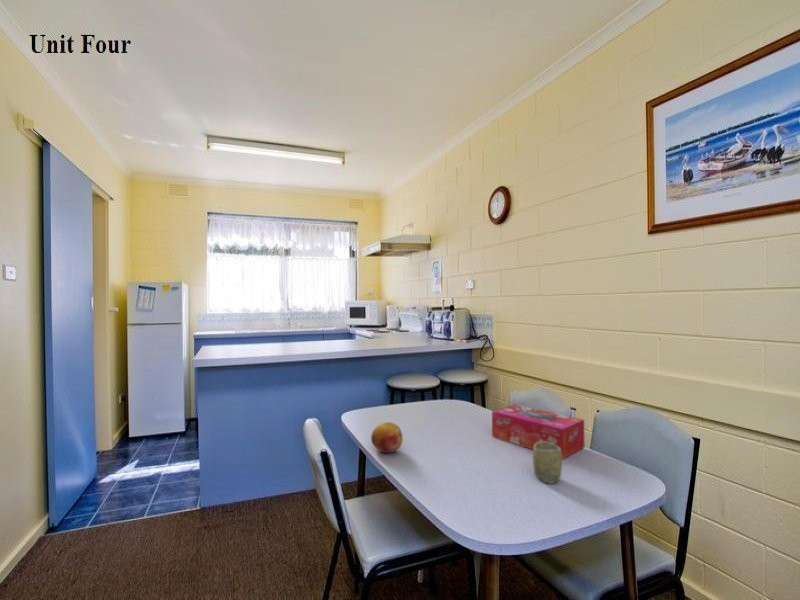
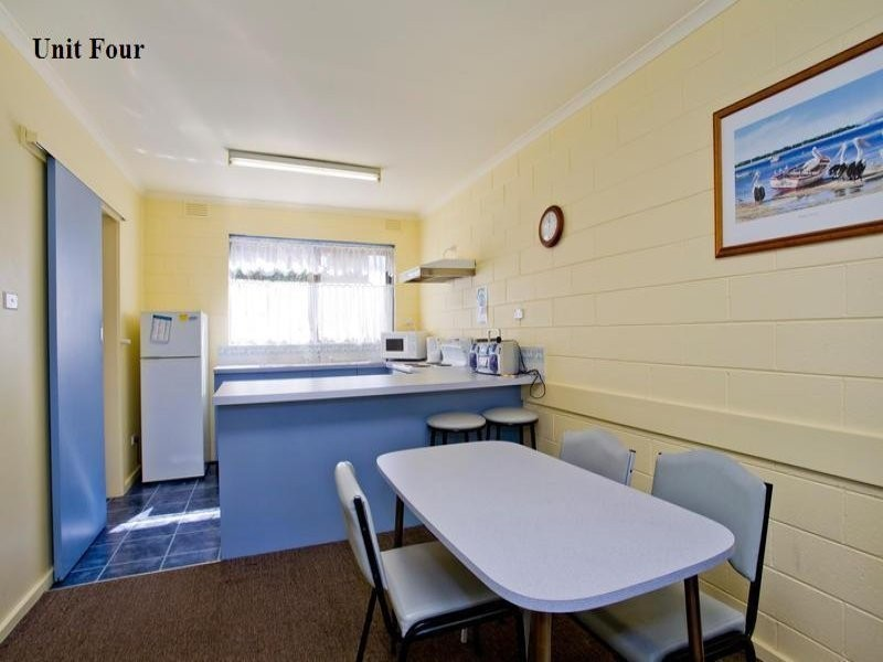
- cup (547, 462)
- fruit (387, 436)
- tissue box (536, 428)
